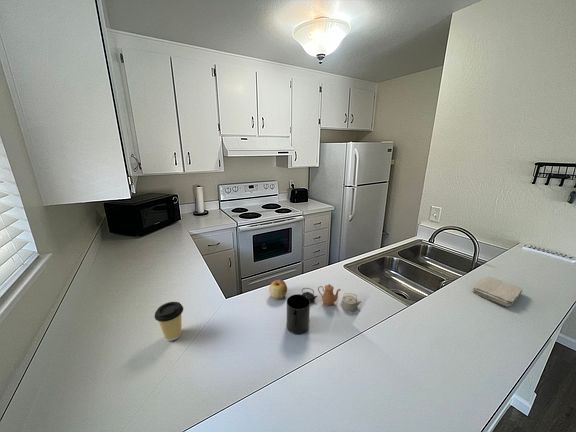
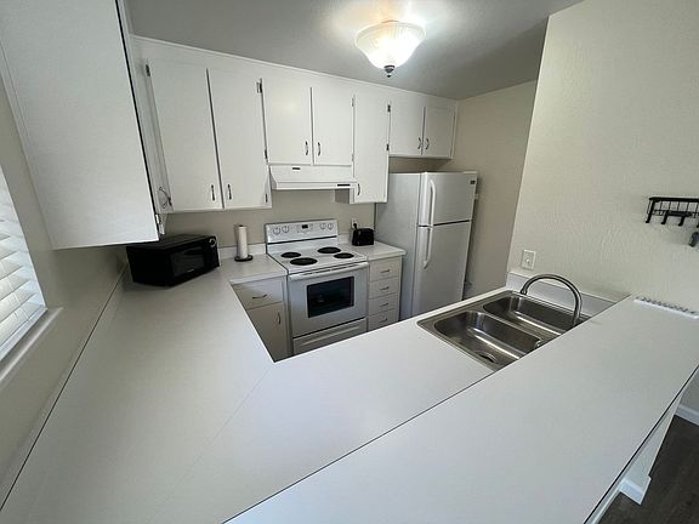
- mug (296, 317)
- washcloth (497, 289)
- apple (278, 288)
- coffee cup (170, 321)
- teapot (330, 294)
